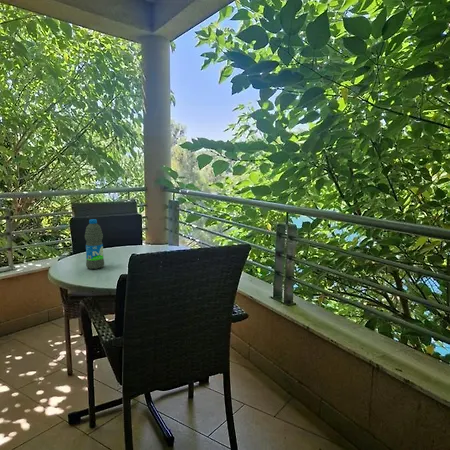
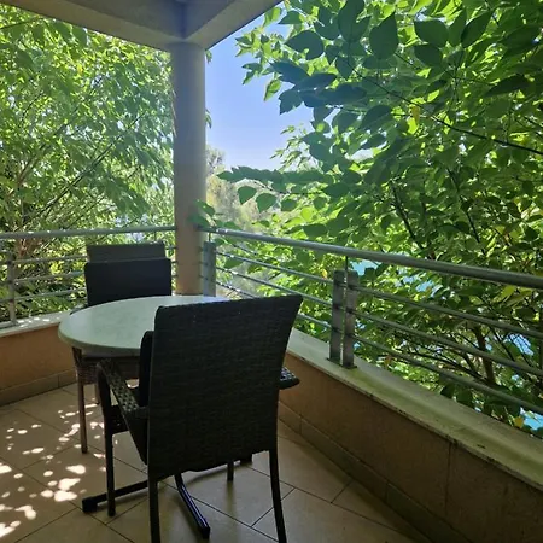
- water bottle (94, 243)
